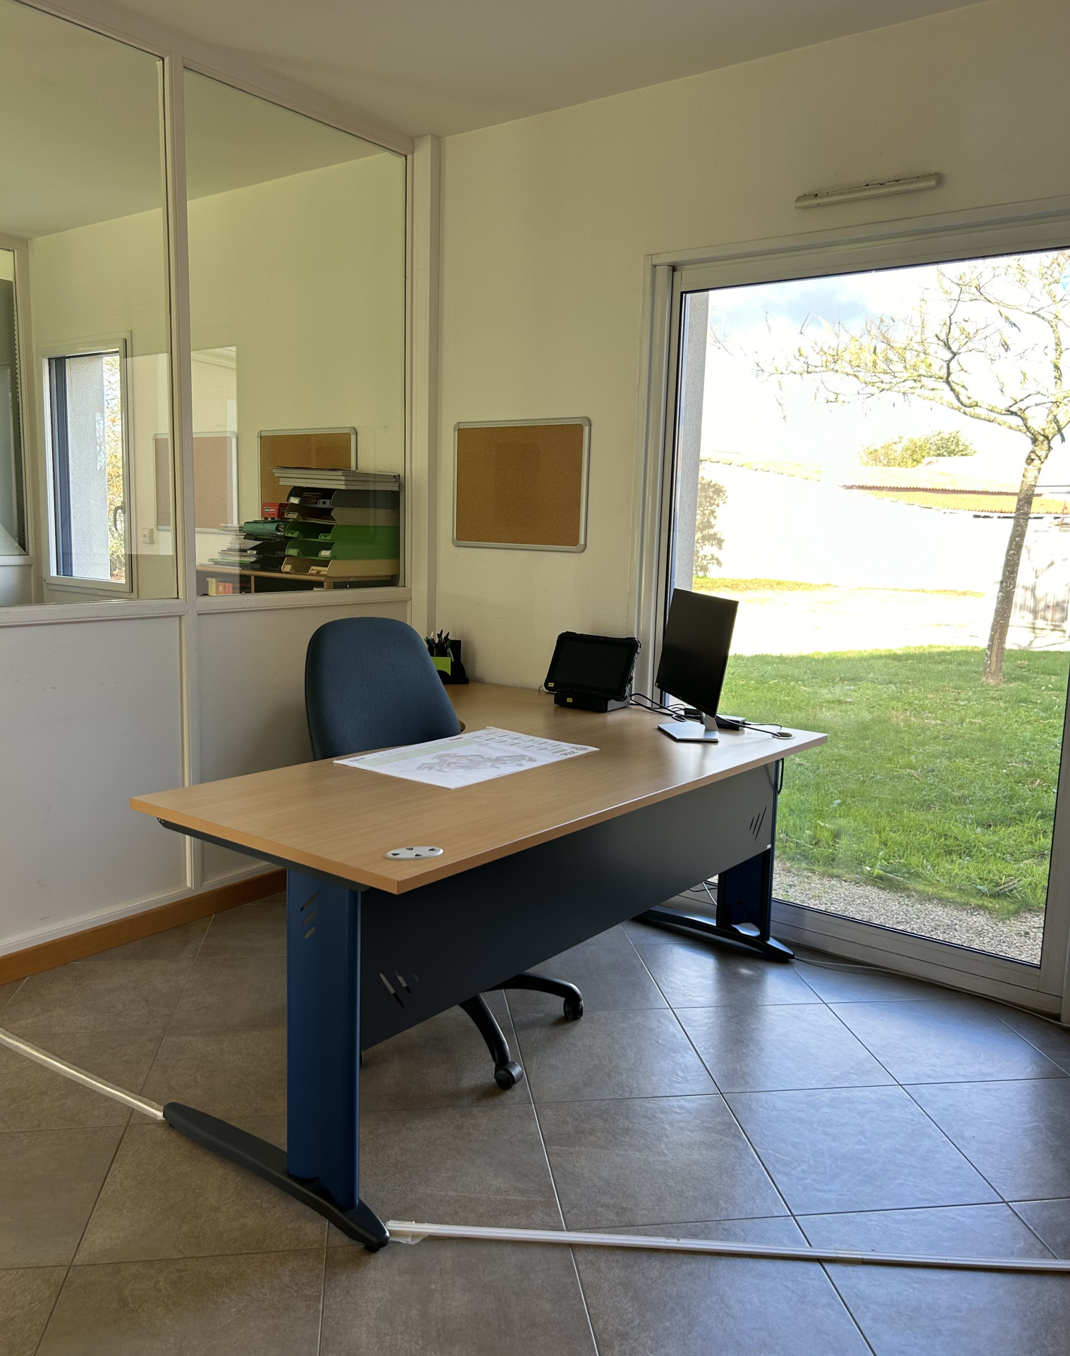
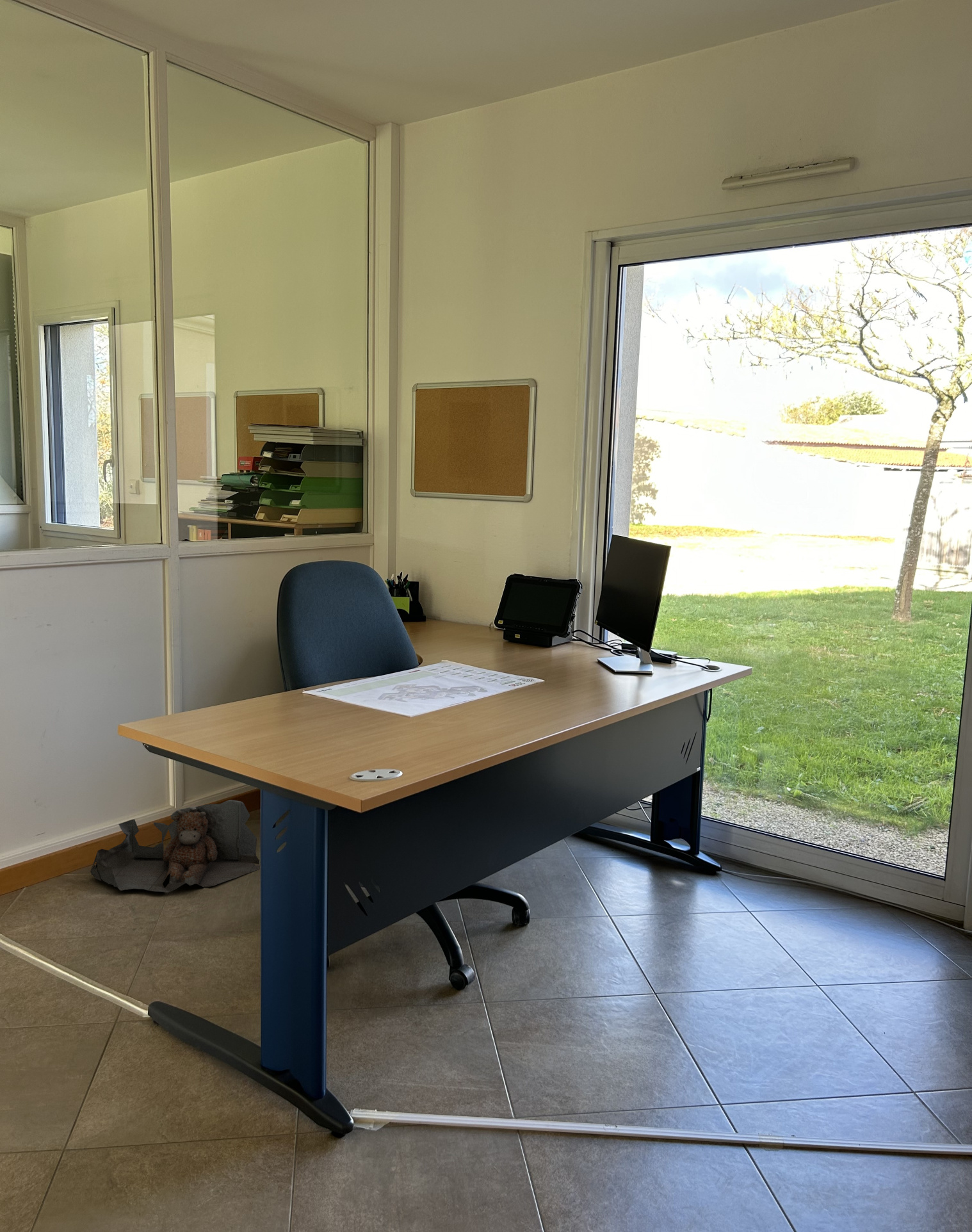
+ bag (174, 839)
